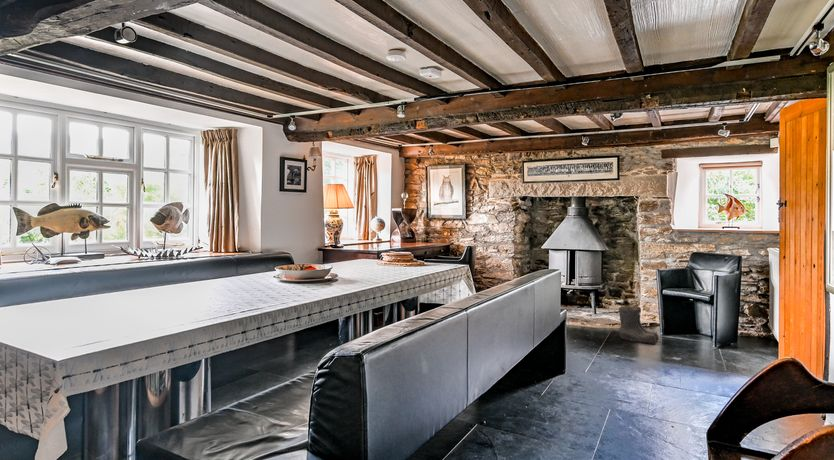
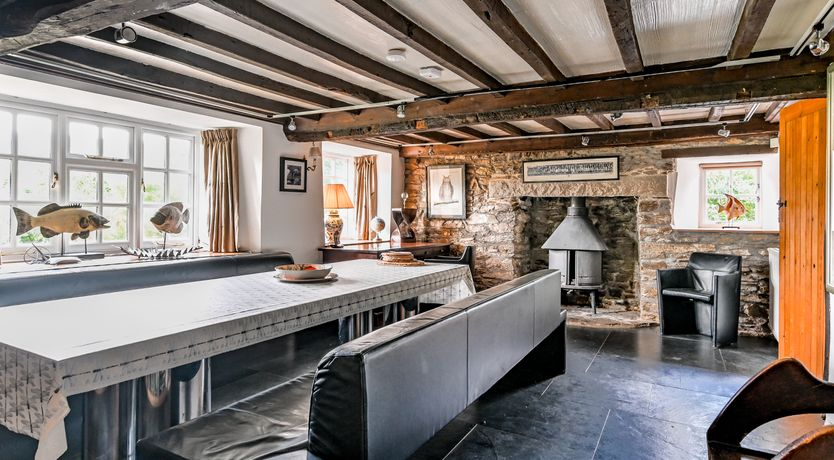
- boots (638, 323)
